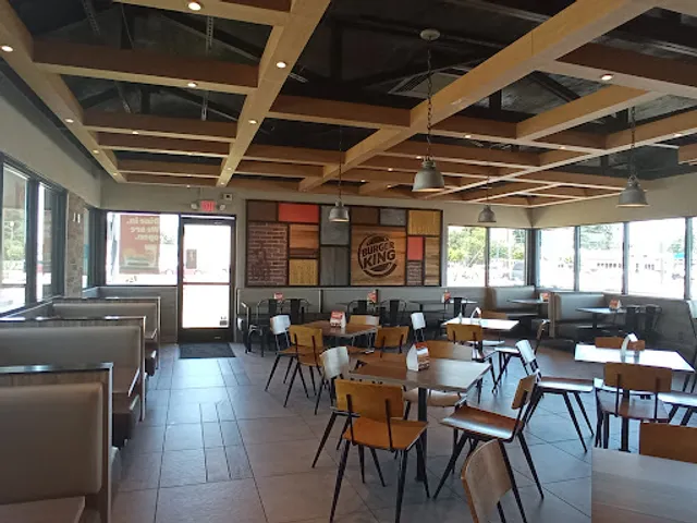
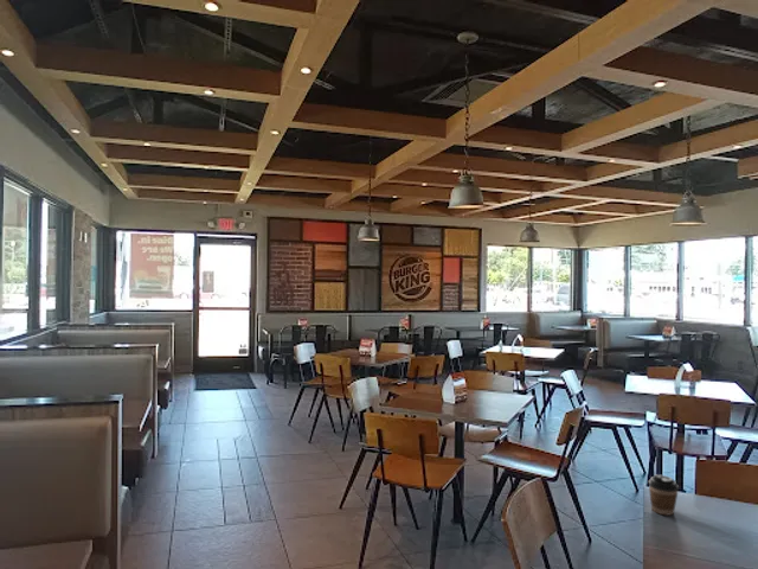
+ coffee cup (662, 493)
